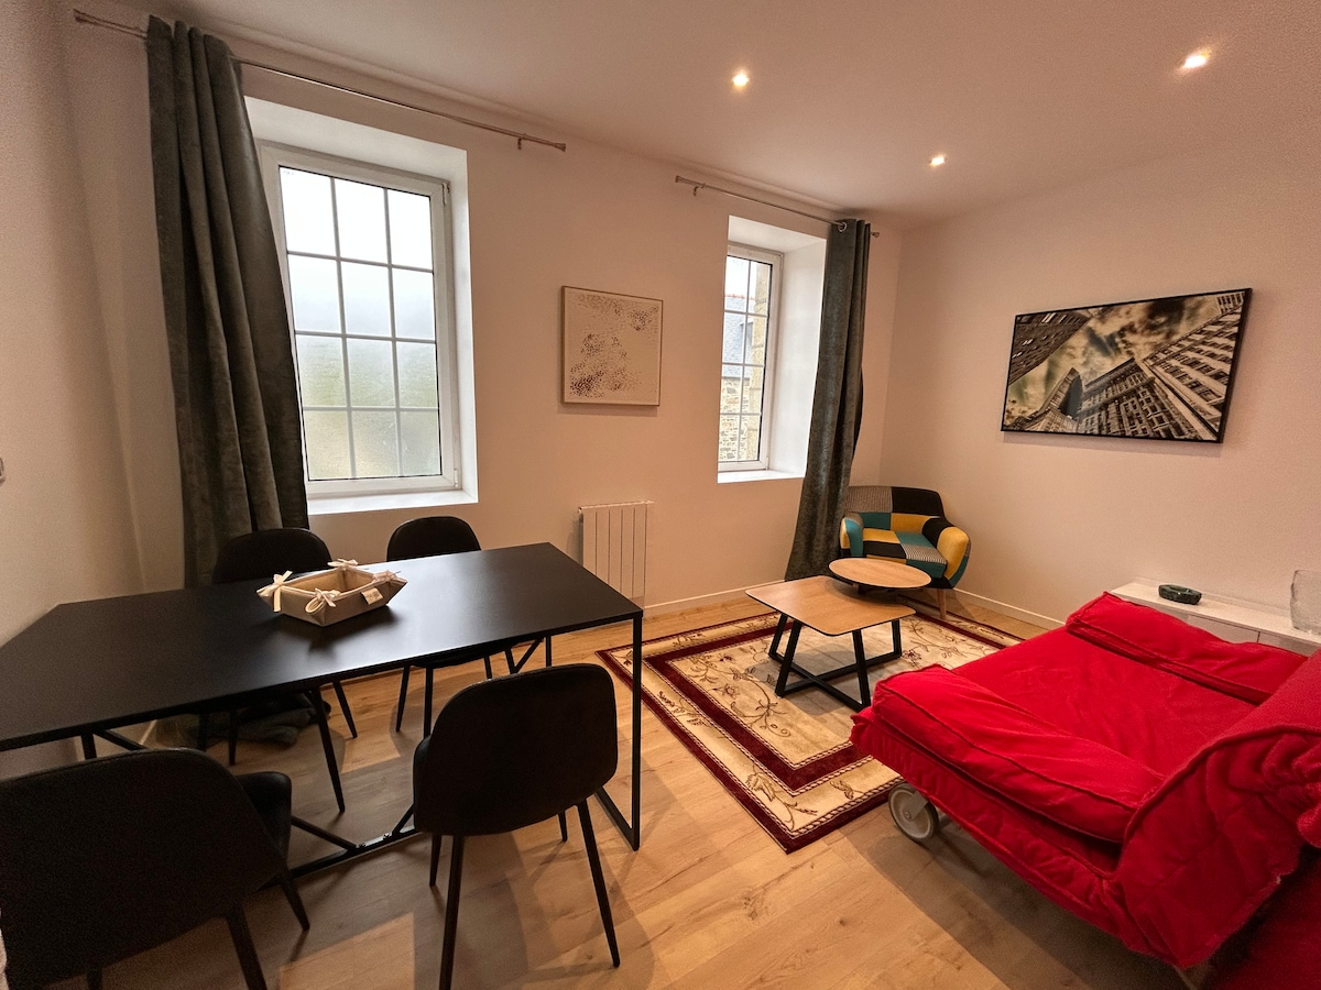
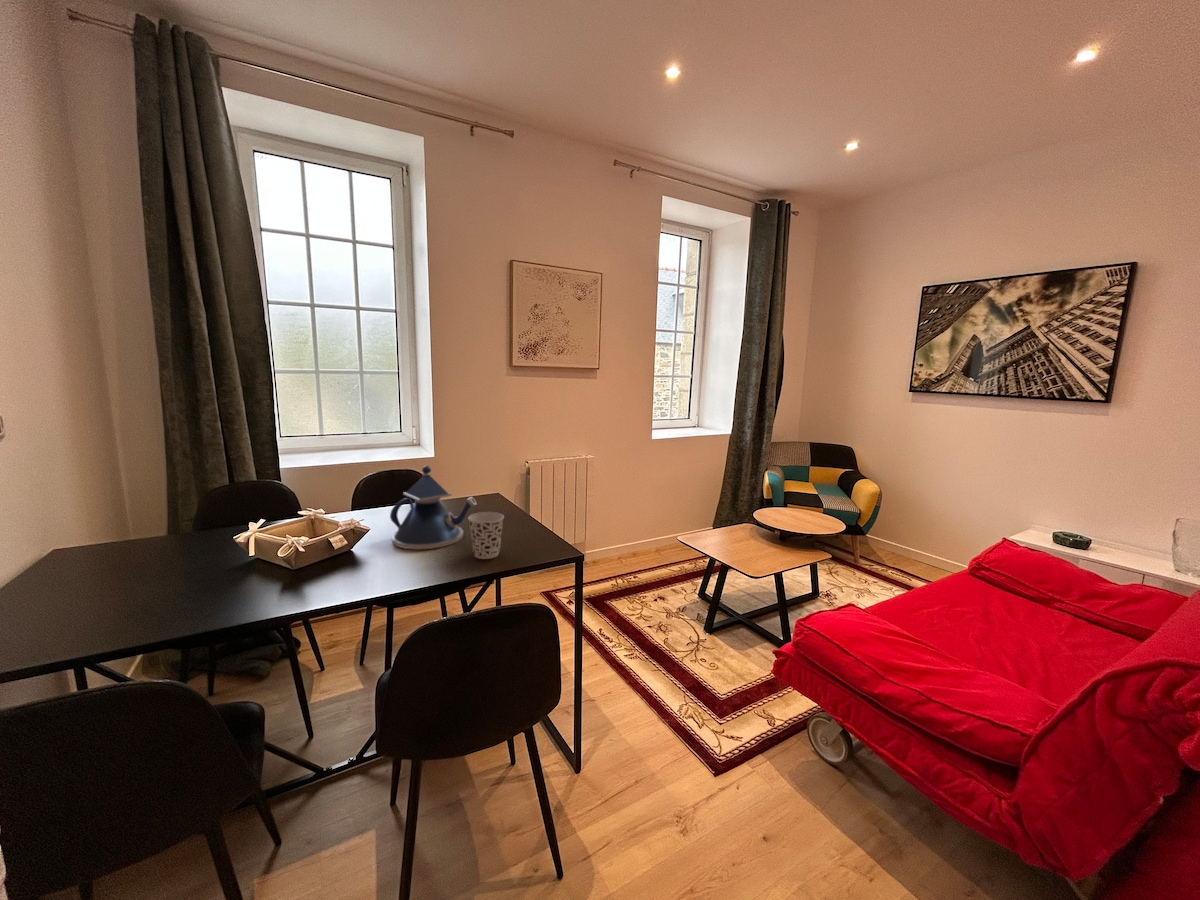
+ teapot (429, 502)
+ cup (486, 535)
